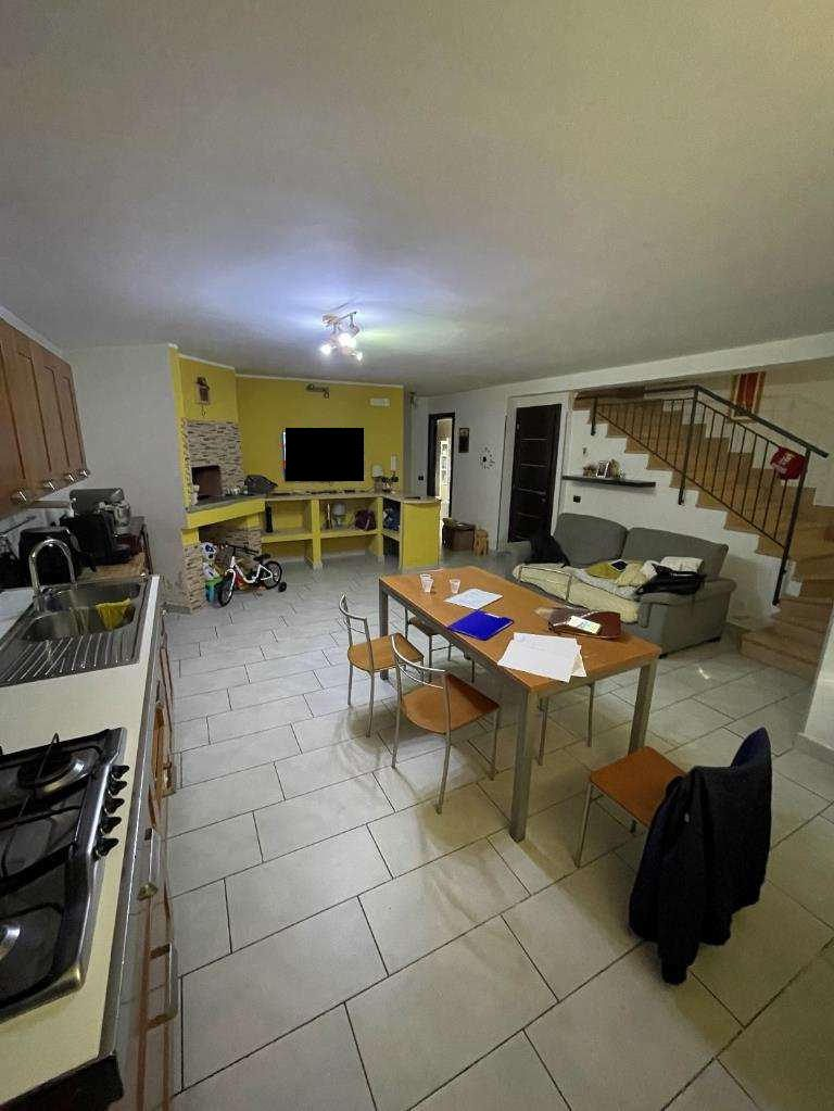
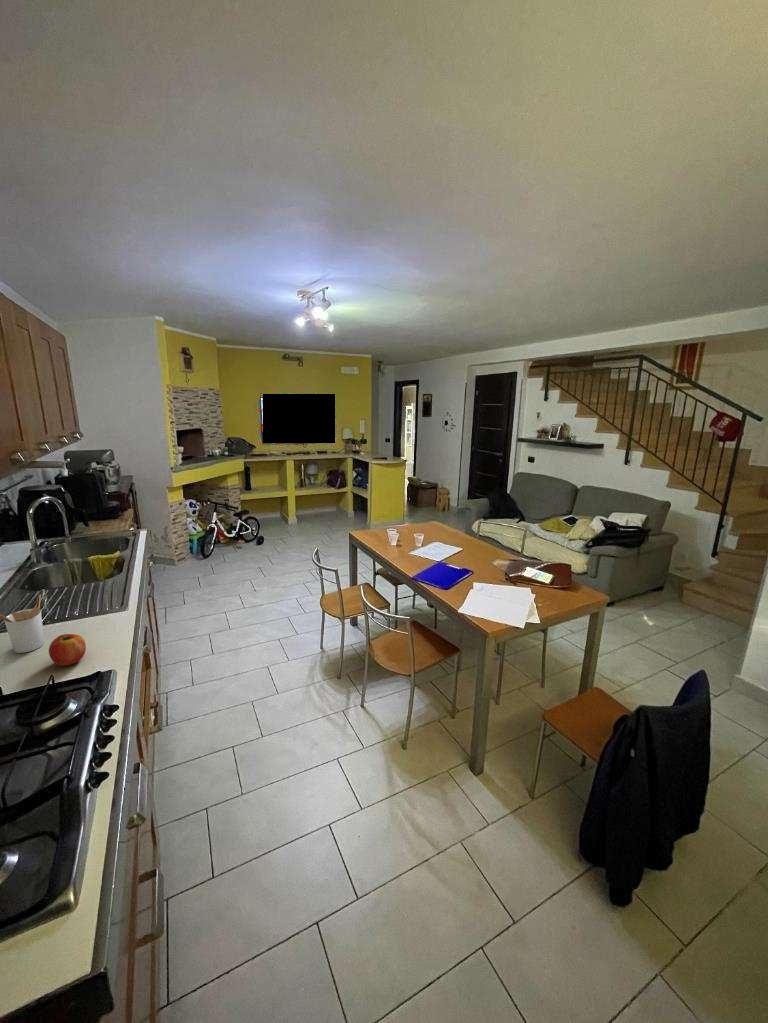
+ fruit (67, 647)
+ utensil holder (26, 625)
